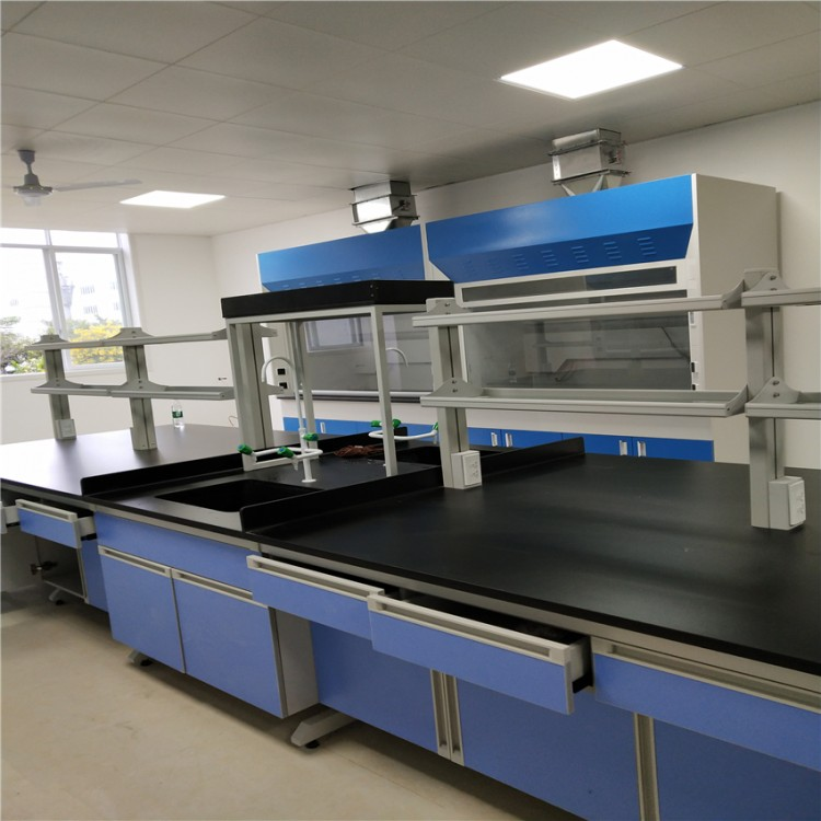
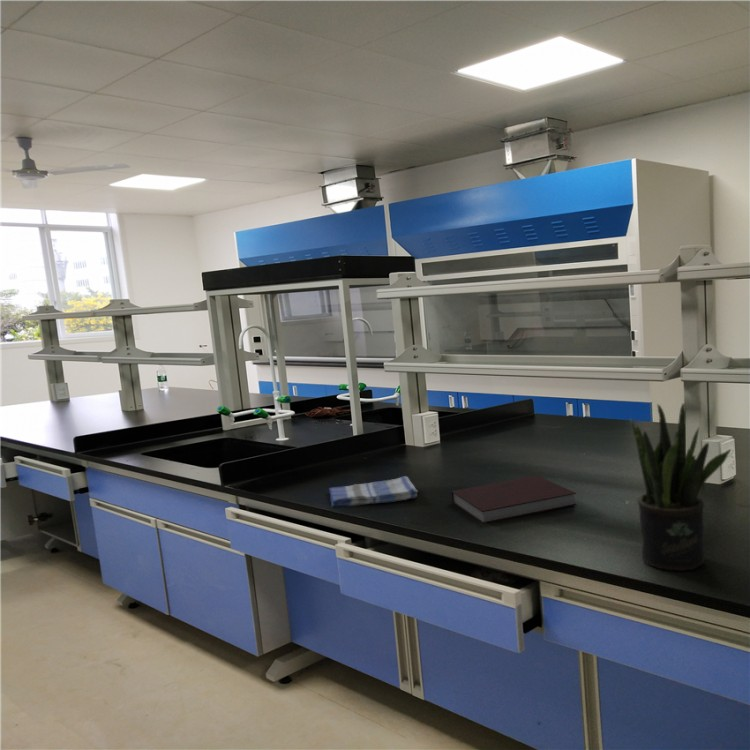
+ potted plant (676, 485)
+ notebook (511, 497)
+ dish towel (372, 490)
